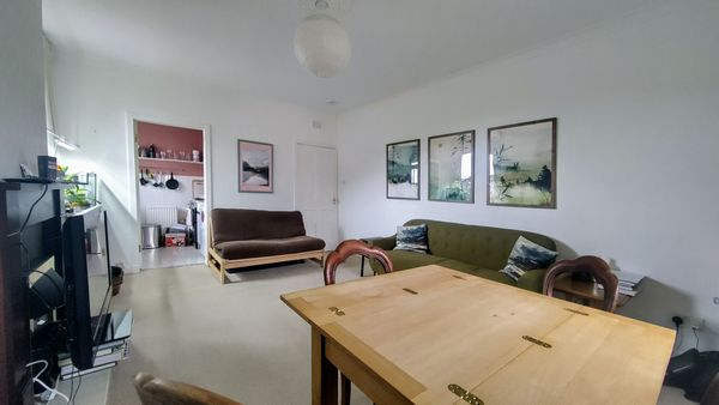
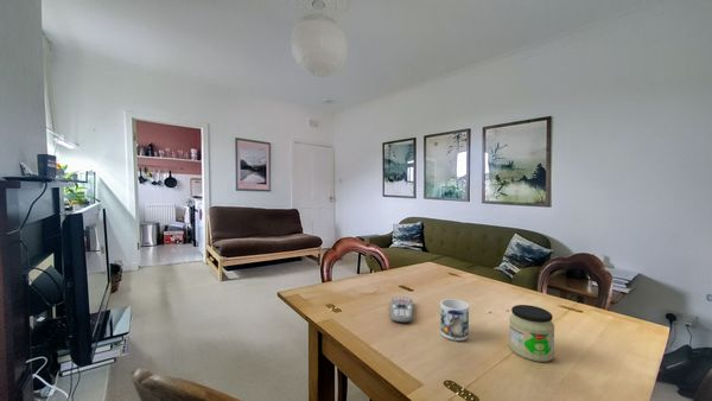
+ mug (453, 317)
+ jar (530, 331)
+ remote control (401, 308)
